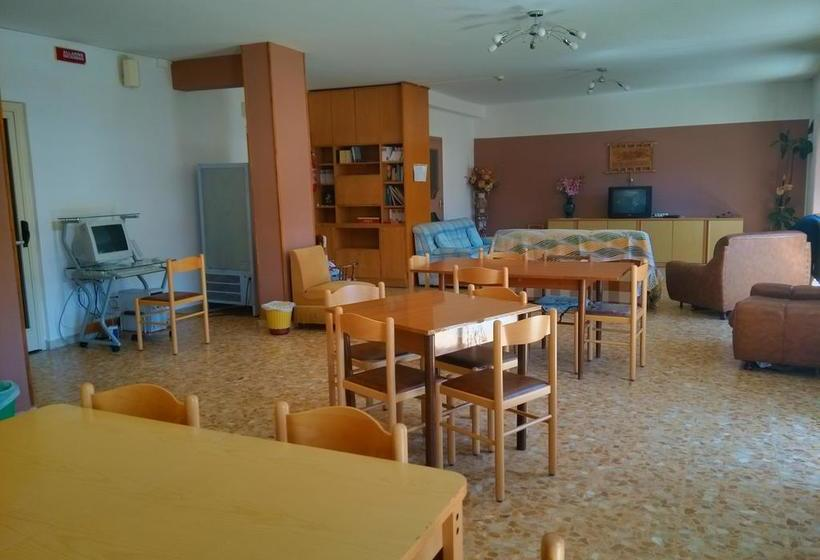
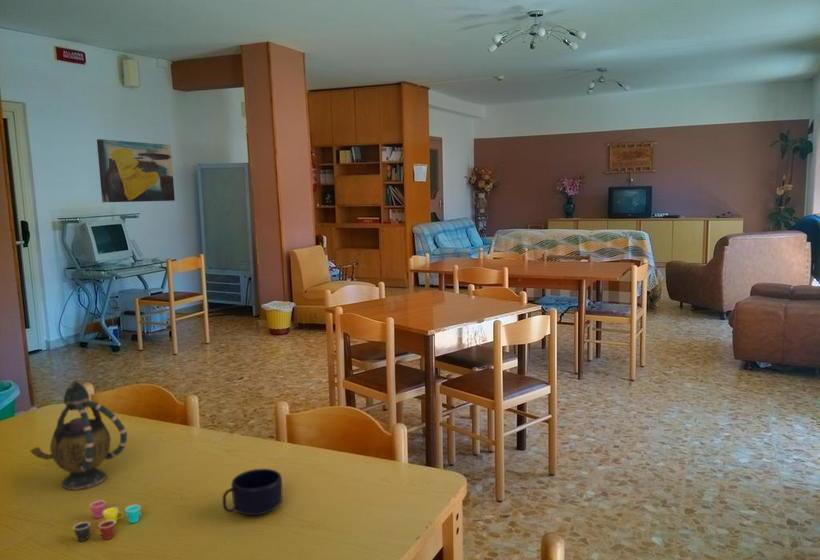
+ mug (252, 495)
+ cup (102, 522)
+ teapot (68, 429)
+ wall art (138, 172)
